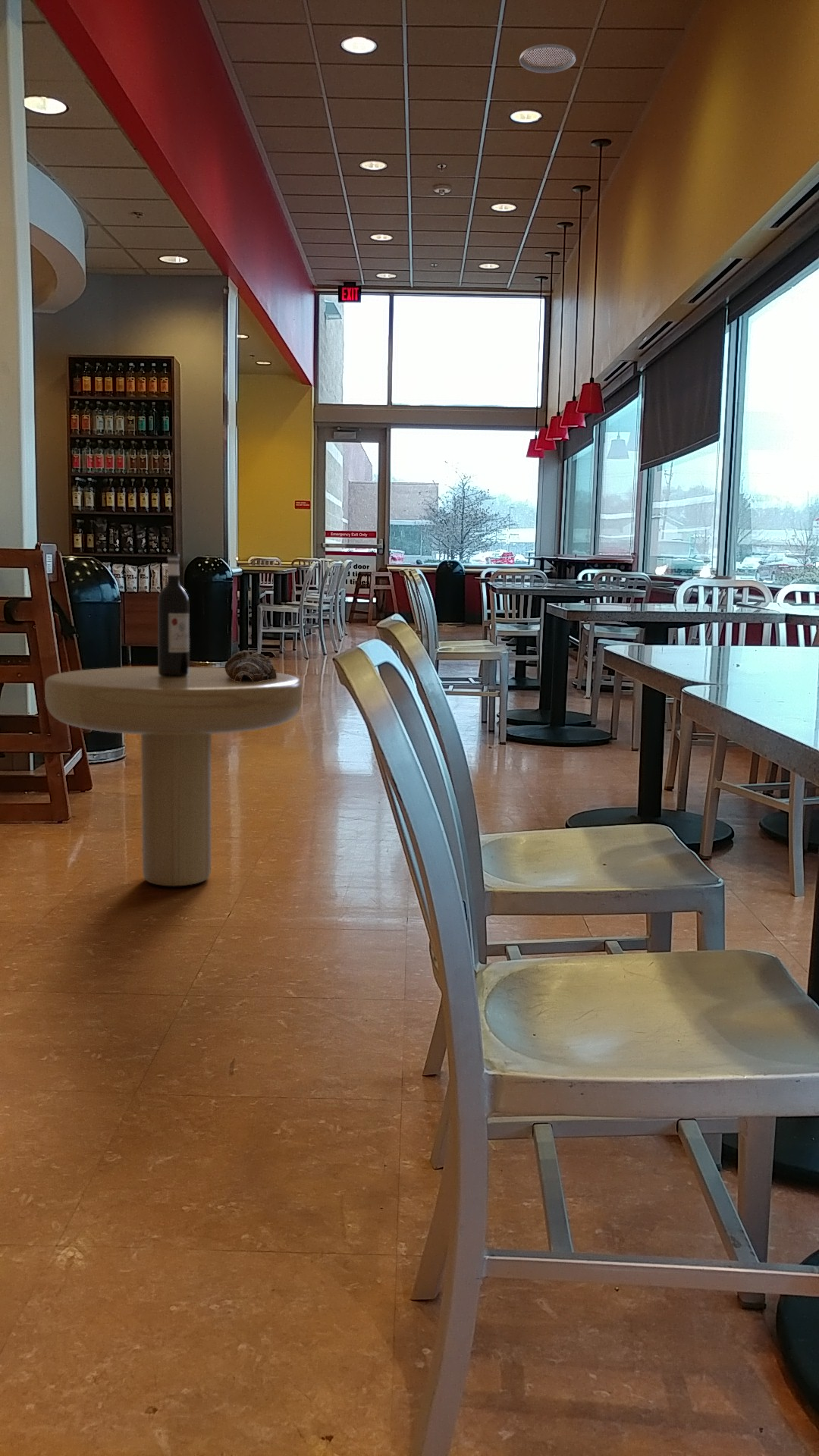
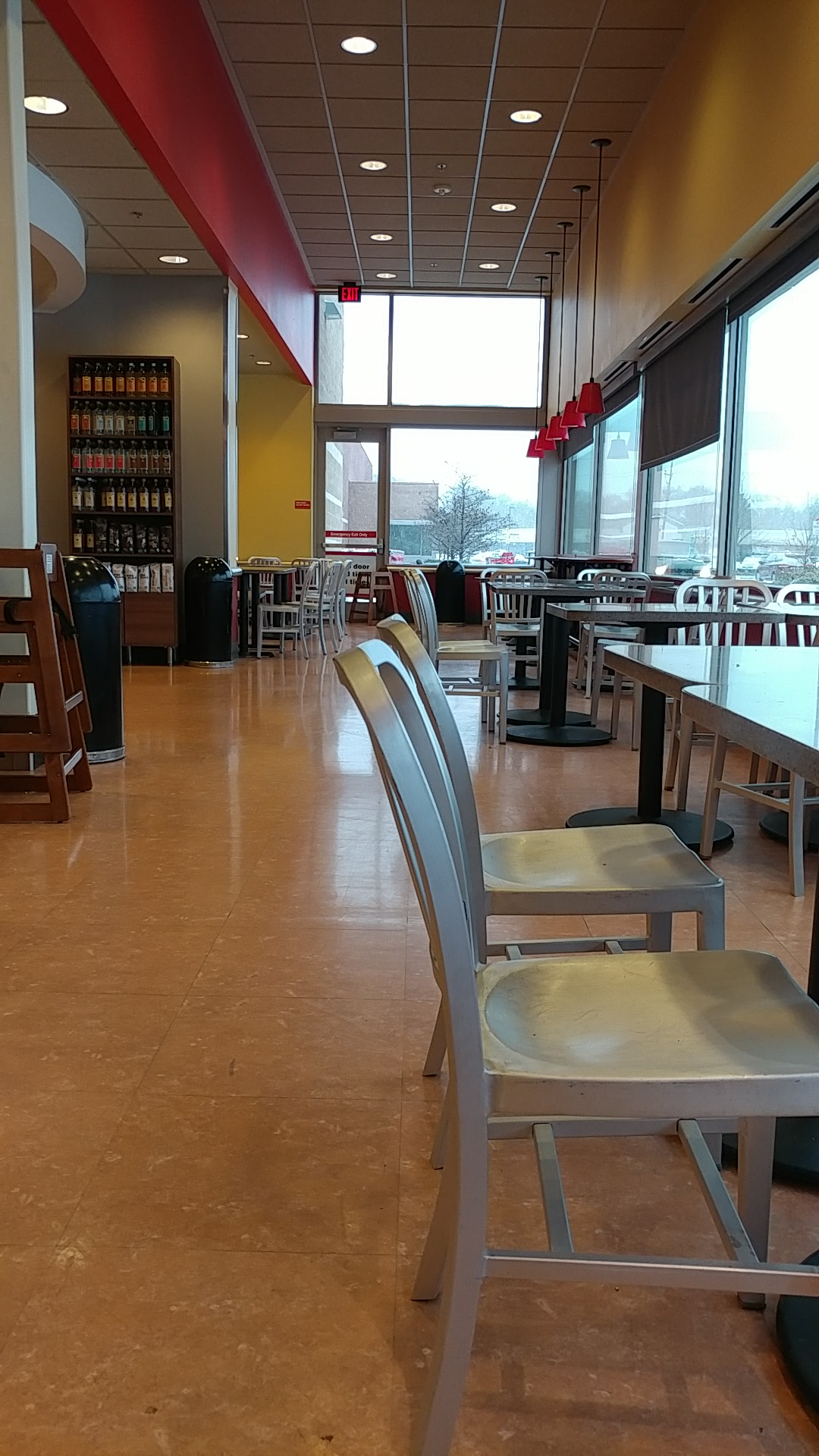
- dining table (176, 719)
- ceiling vent (547, 59)
- pastry (250, 662)
